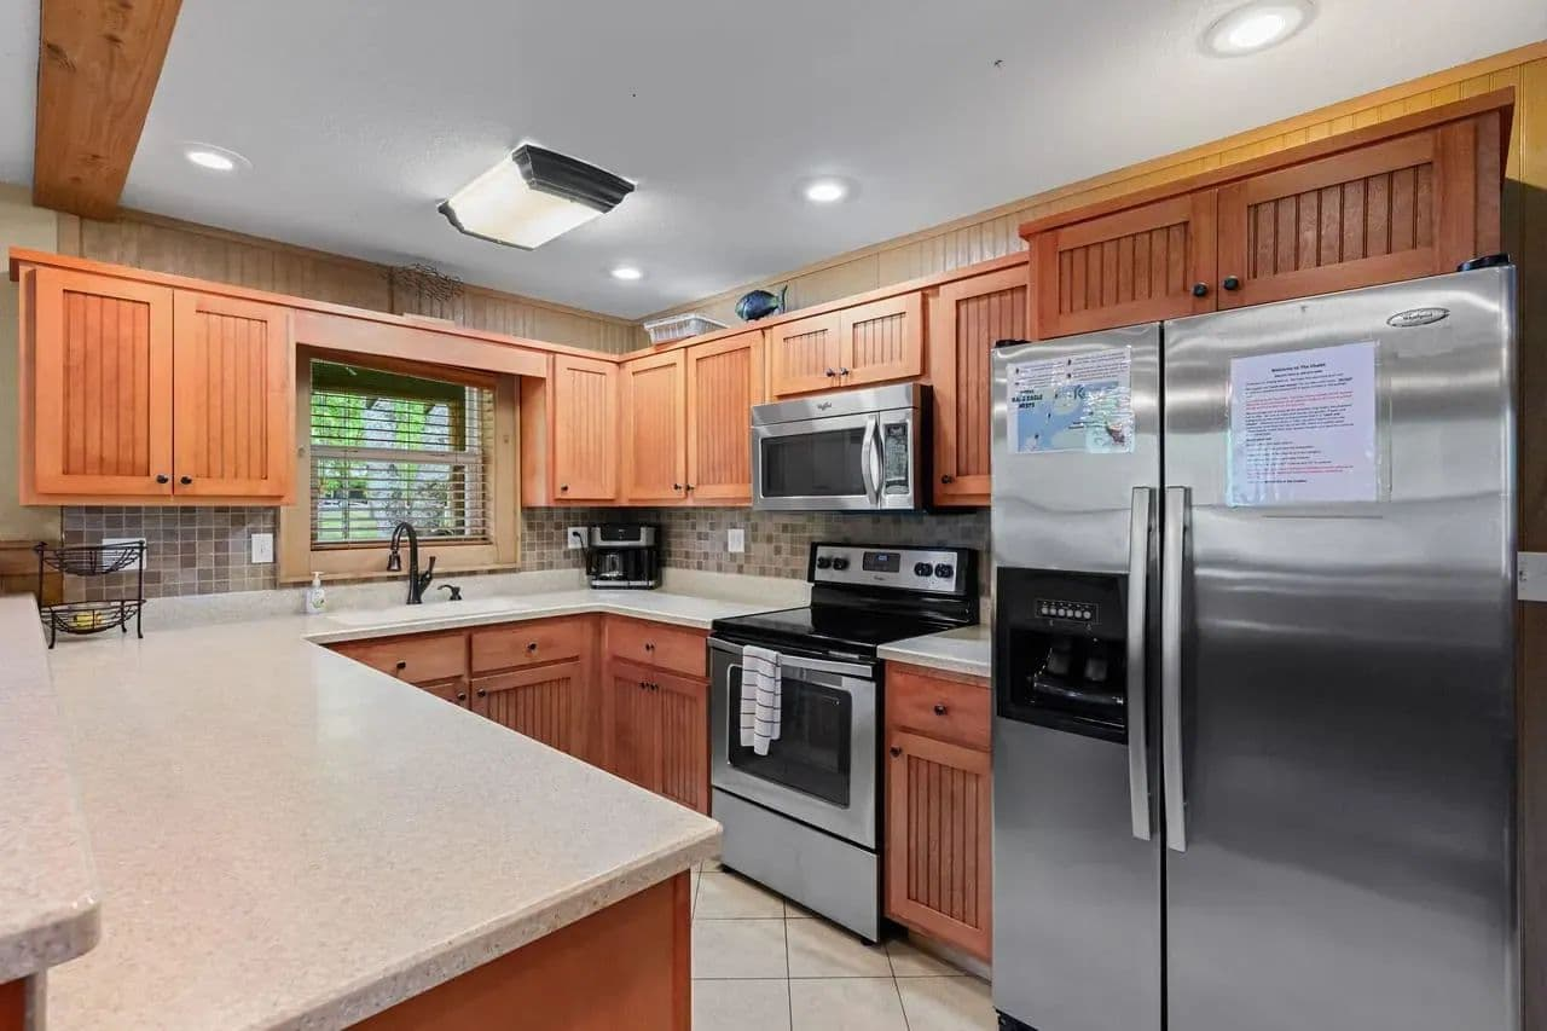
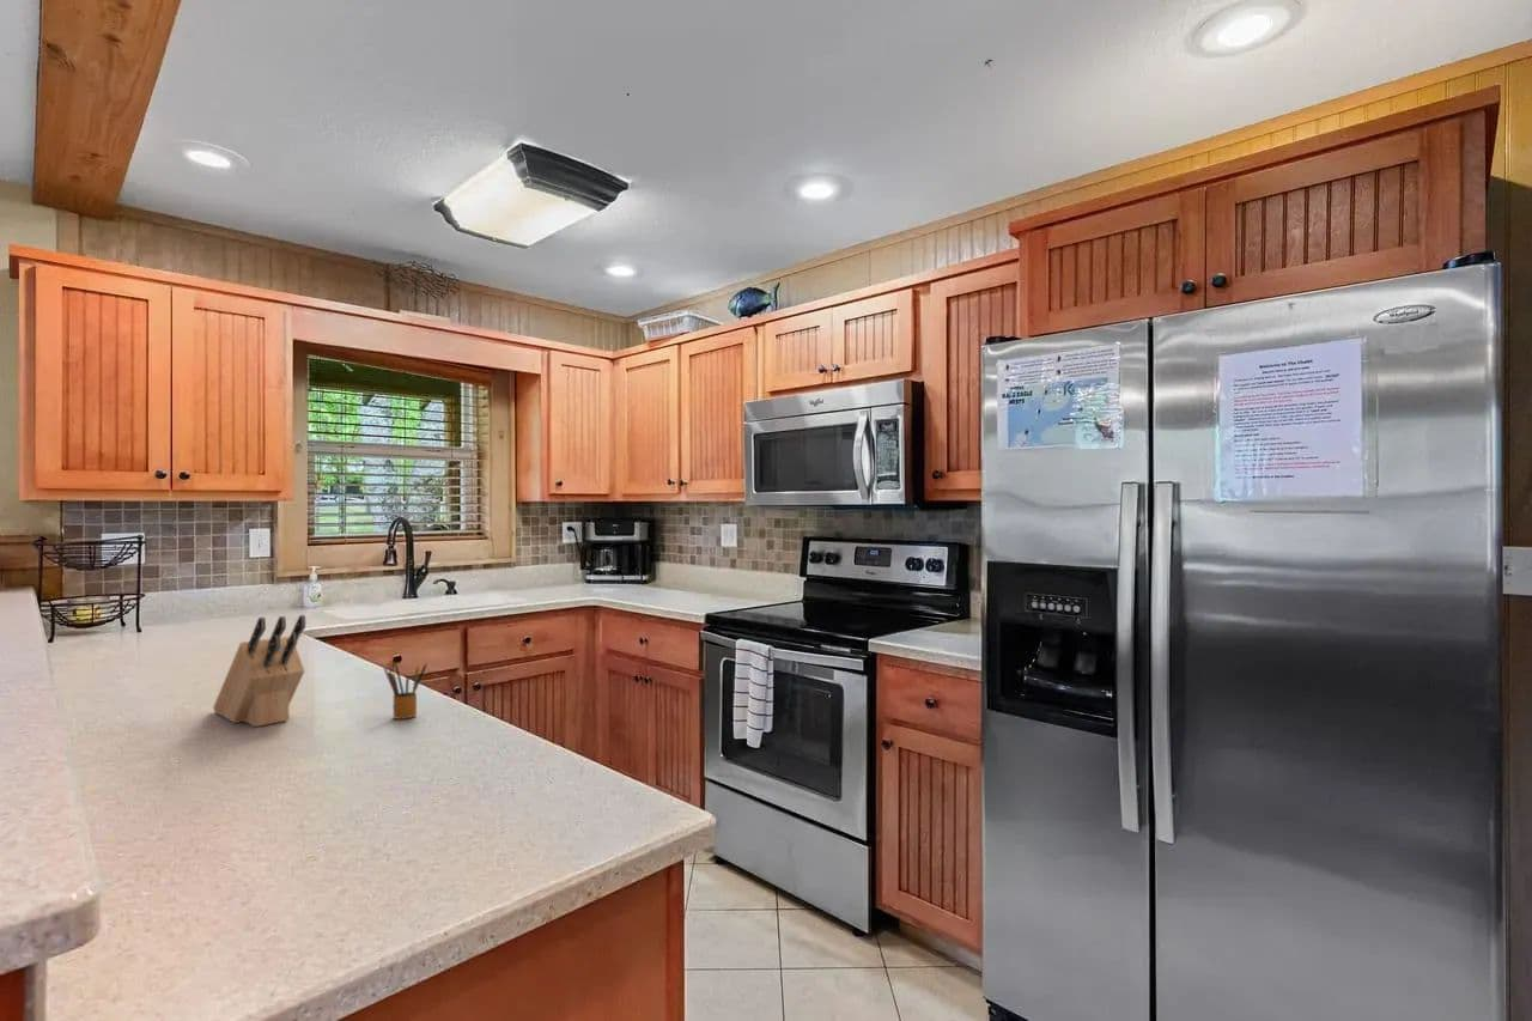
+ knife block (261, 664)
+ pencil box (406, 688)
